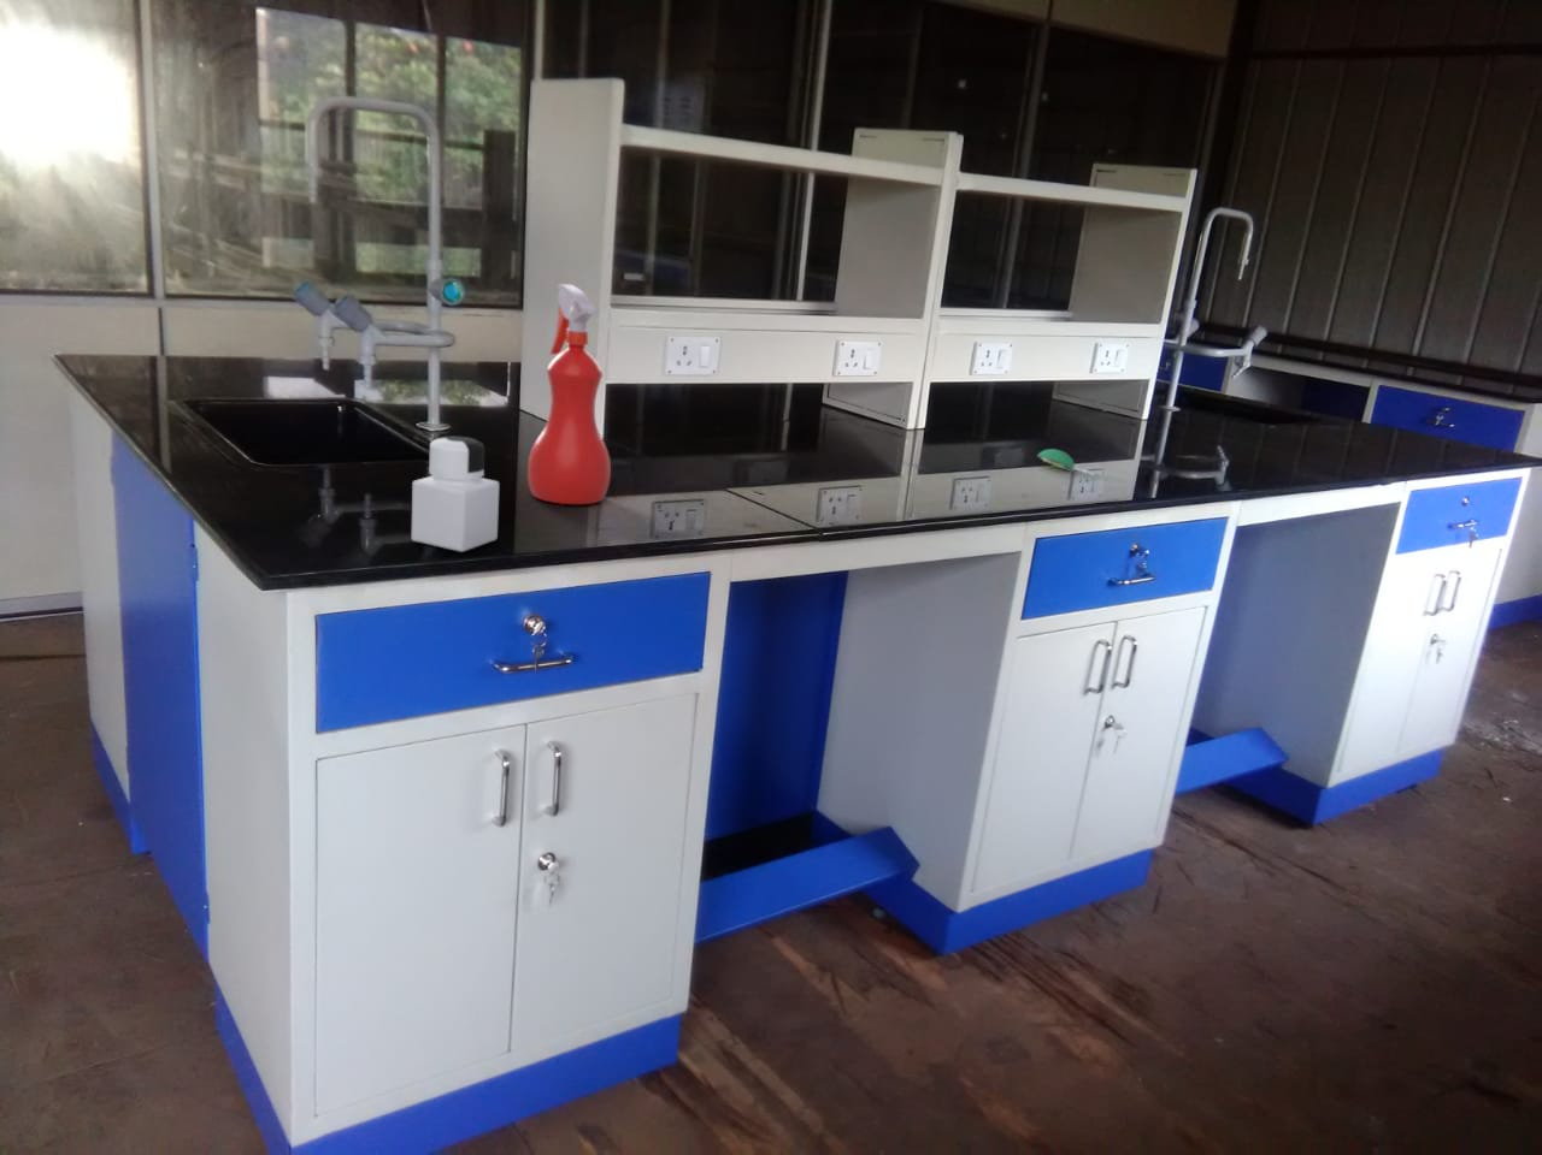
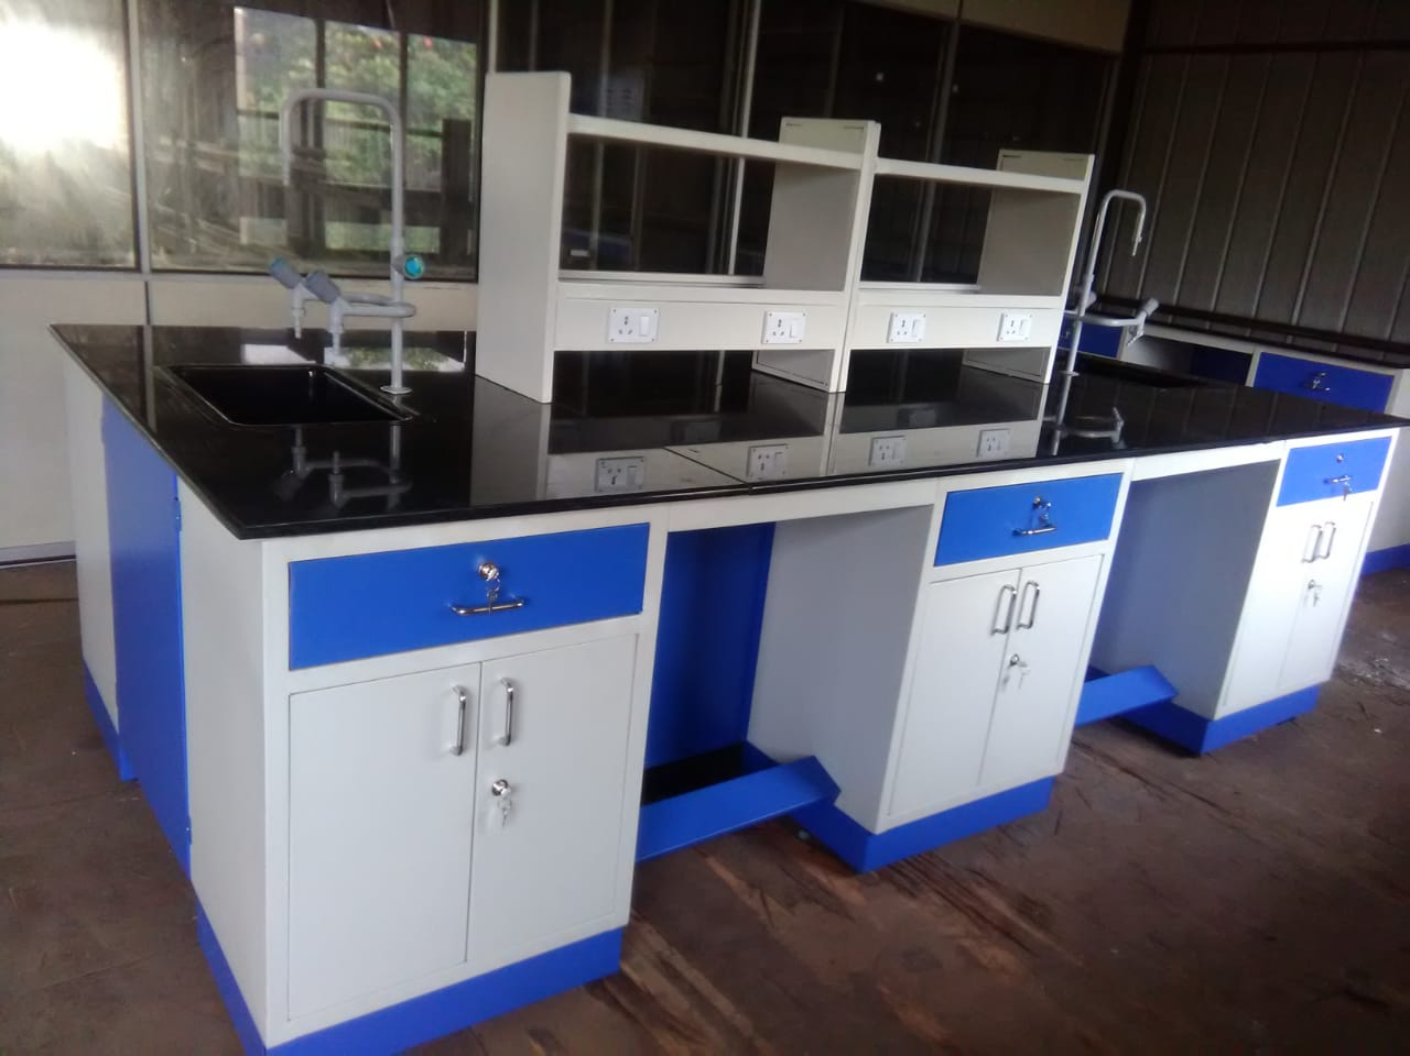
- spray bottle (569, 392)
- anatomical model (1064, 461)
- medicine bottle (455, 490)
